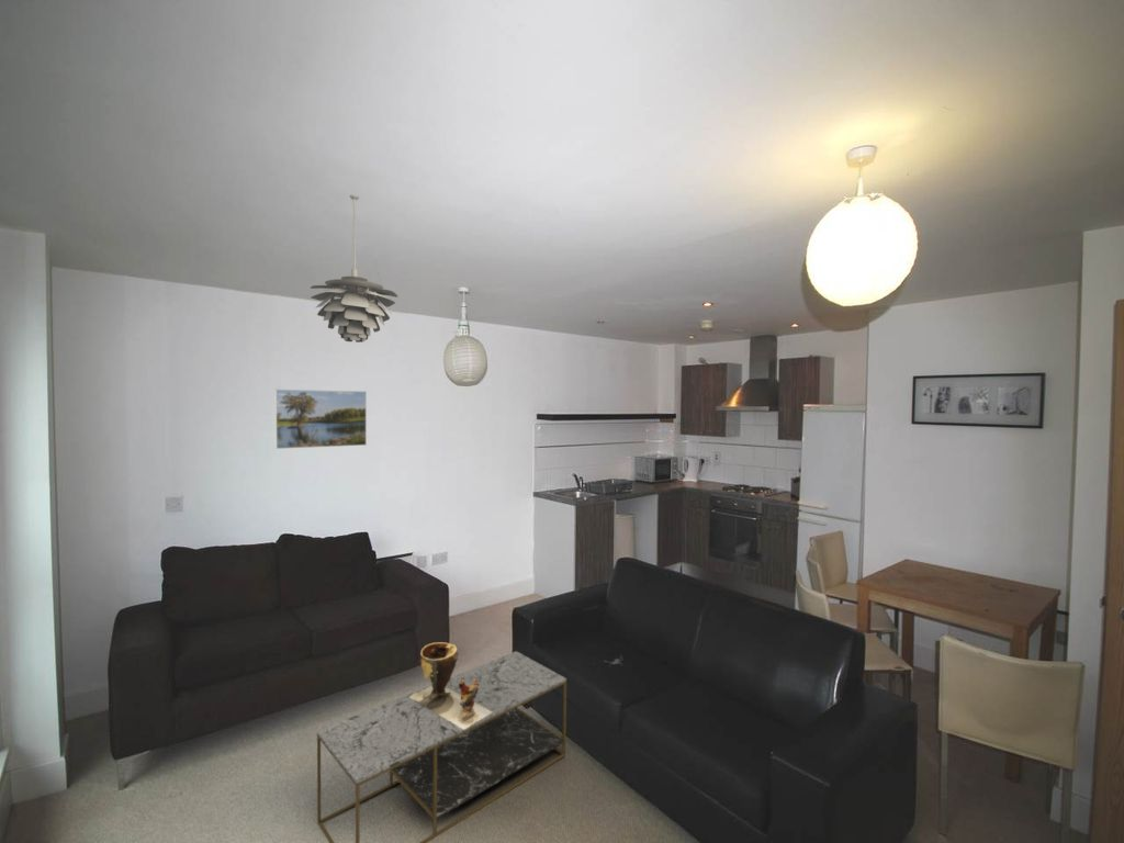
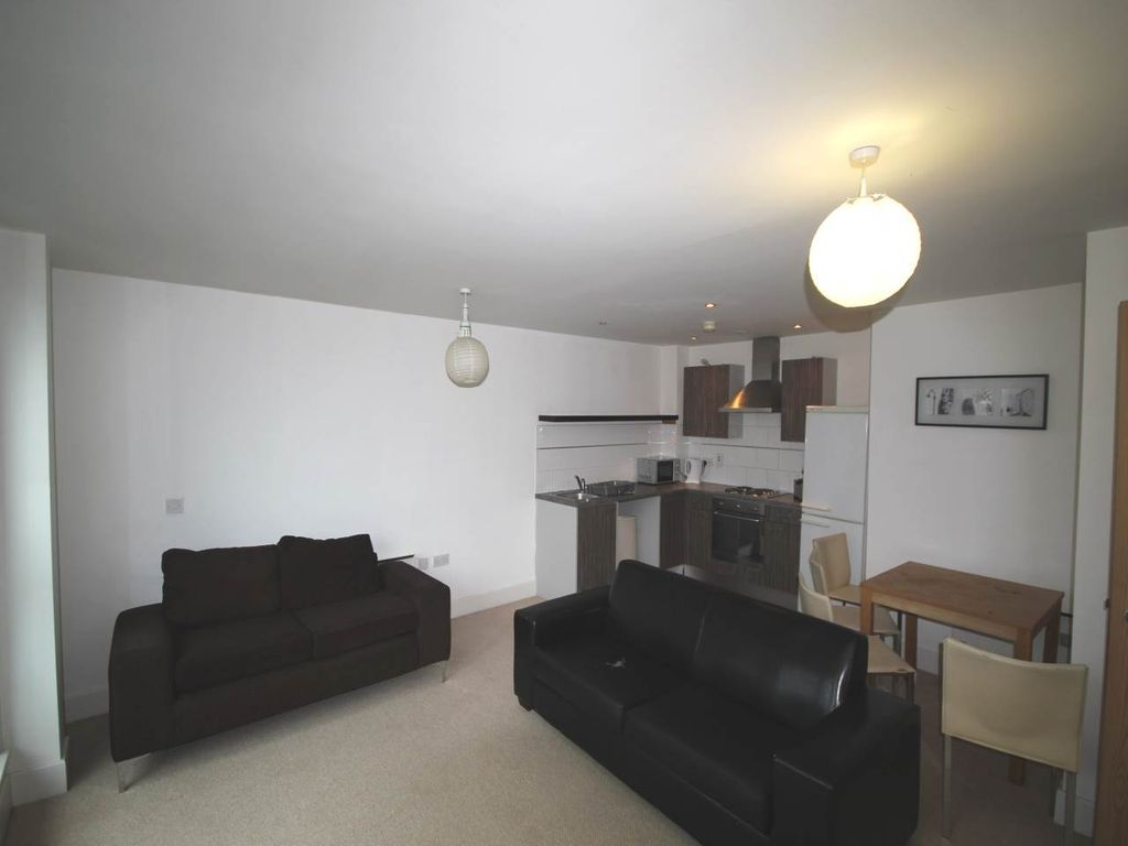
- pendant light (355, 269)
- clay pot (450, 678)
- coffee table (452, 744)
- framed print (323, 418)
